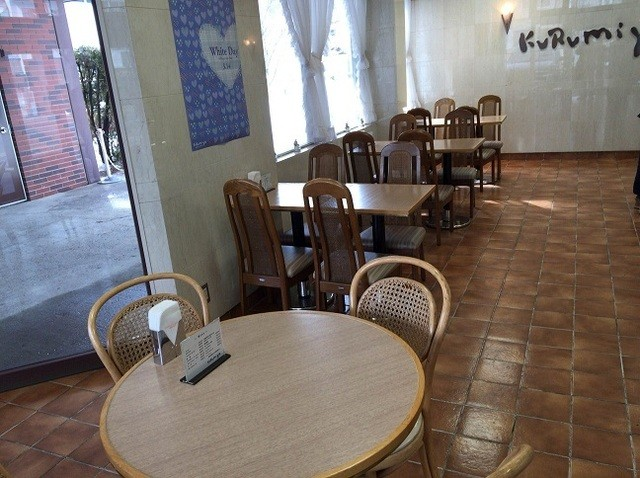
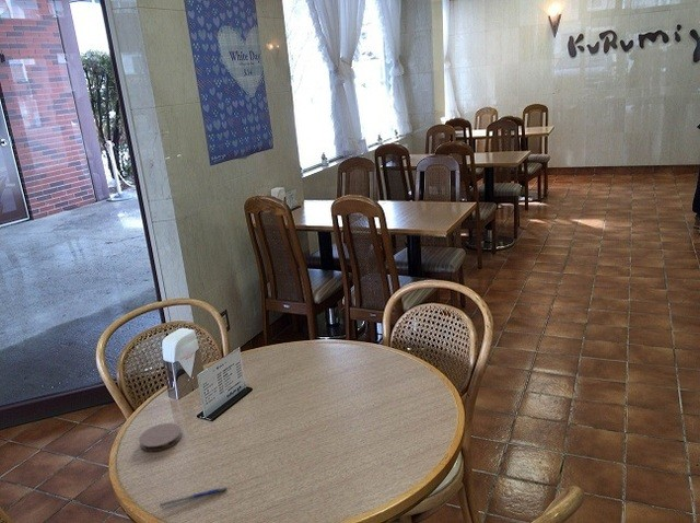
+ coaster (160, 437)
+ pen (191, 496)
